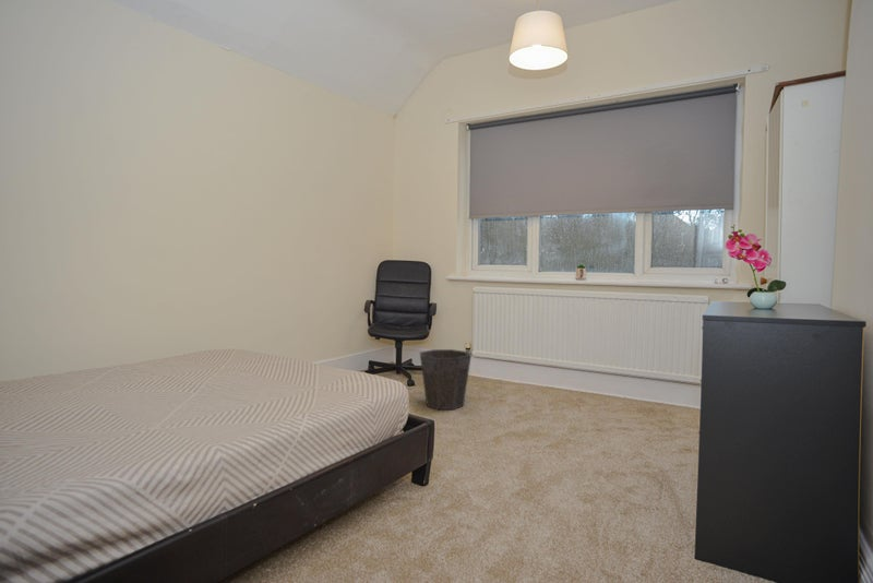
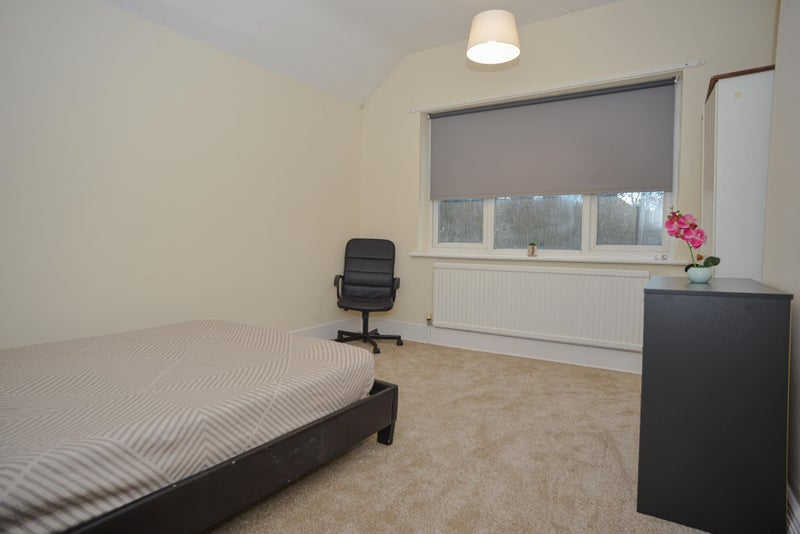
- waste bin (444, 379)
